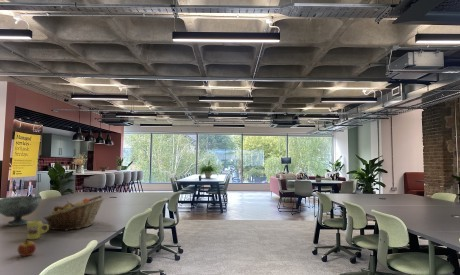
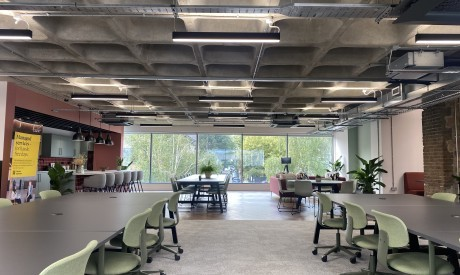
- fruit basket (76, 211)
- apple (26, 247)
- decorative bowl (18, 211)
- mug (37, 229)
